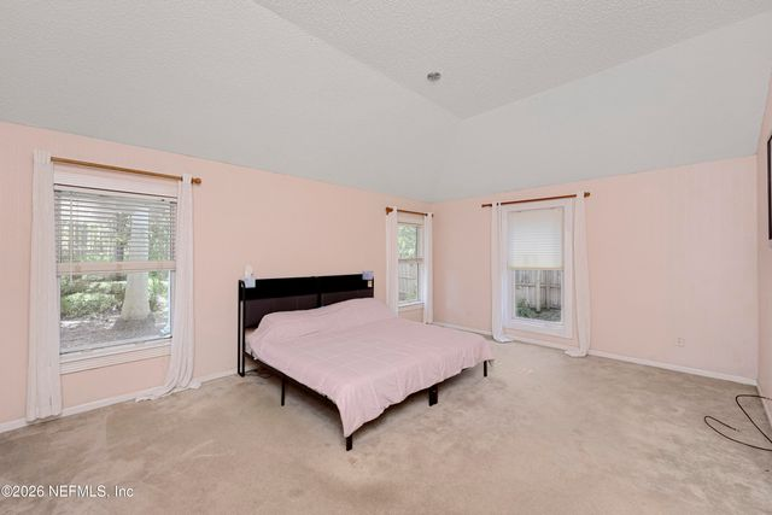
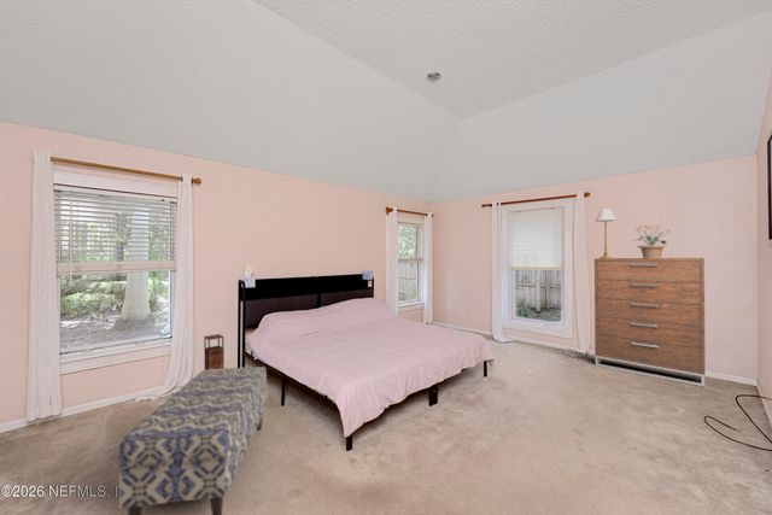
+ storage cabinet (214, 359)
+ table lamp (606, 234)
+ bench (211, 431)
+ potted plant (649, 241)
+ dresser (647, 314)
